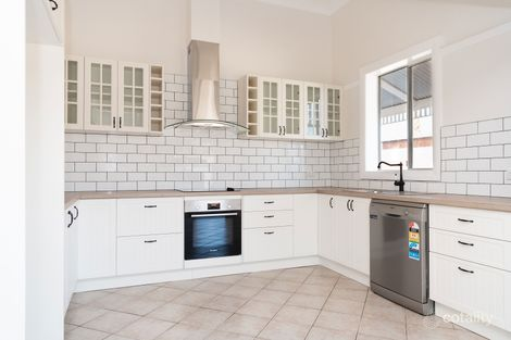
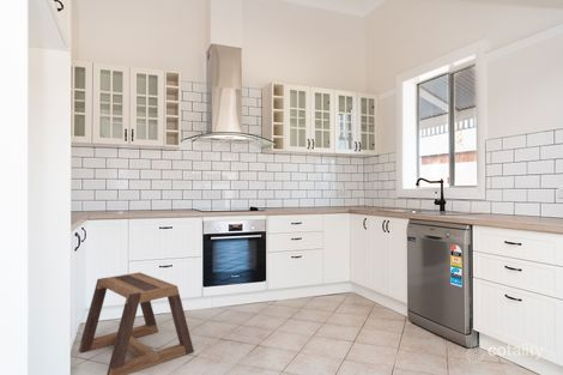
+ stool (134, 316)
